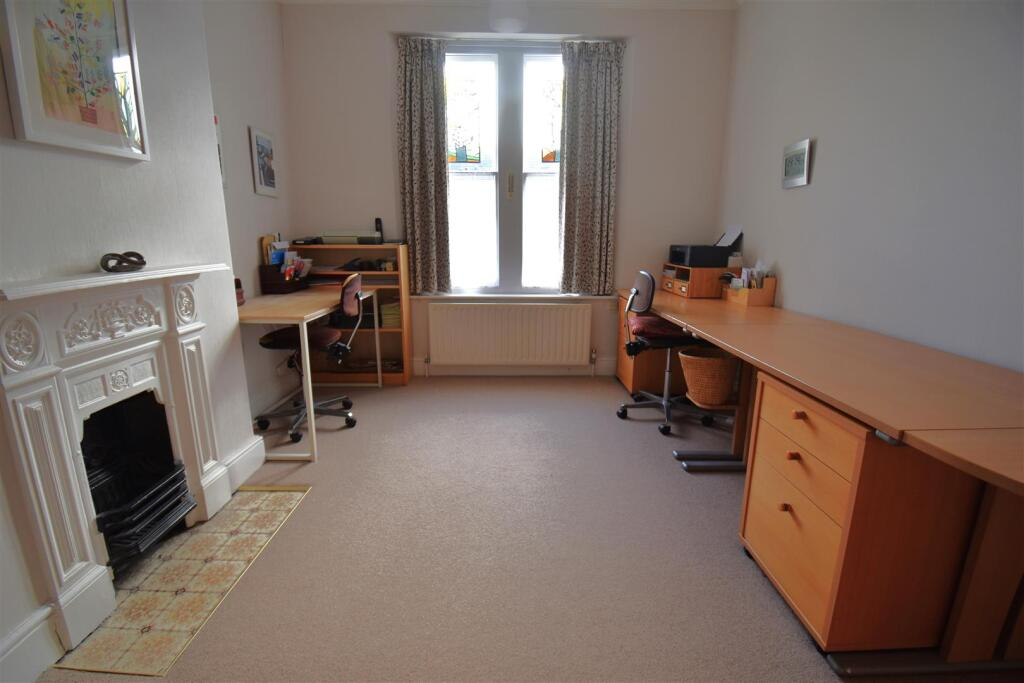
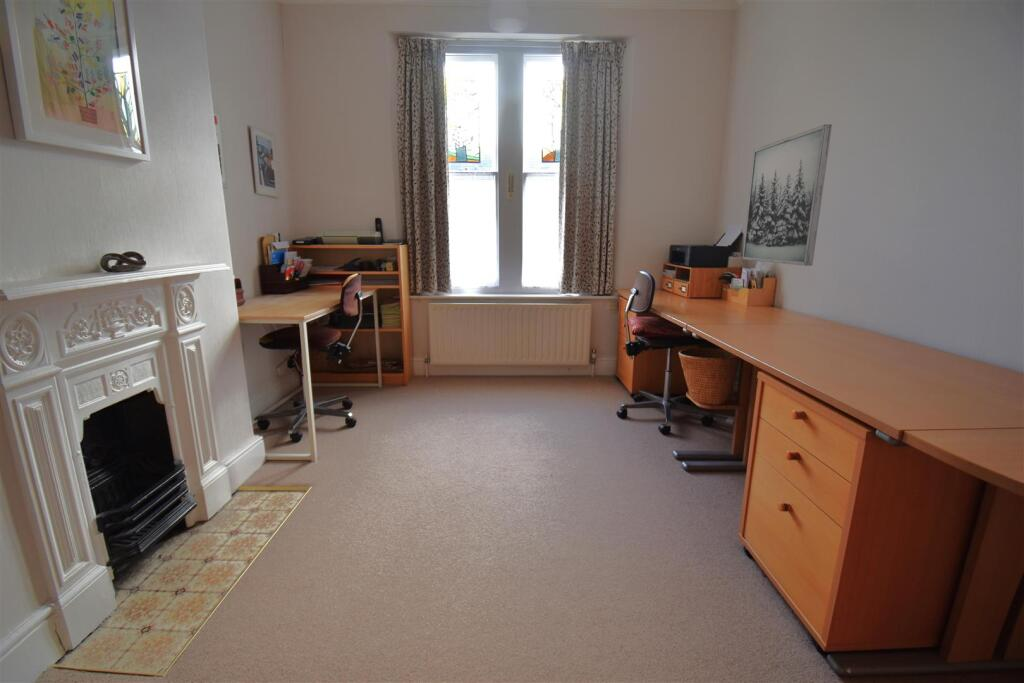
+ wall art (780, 202)
